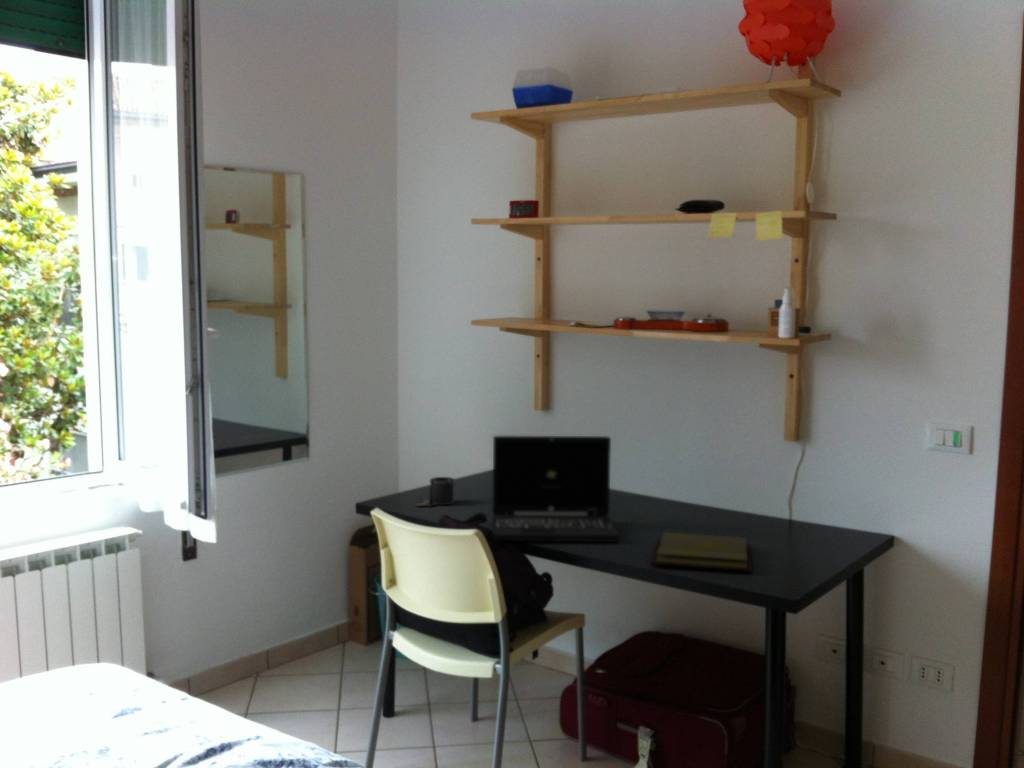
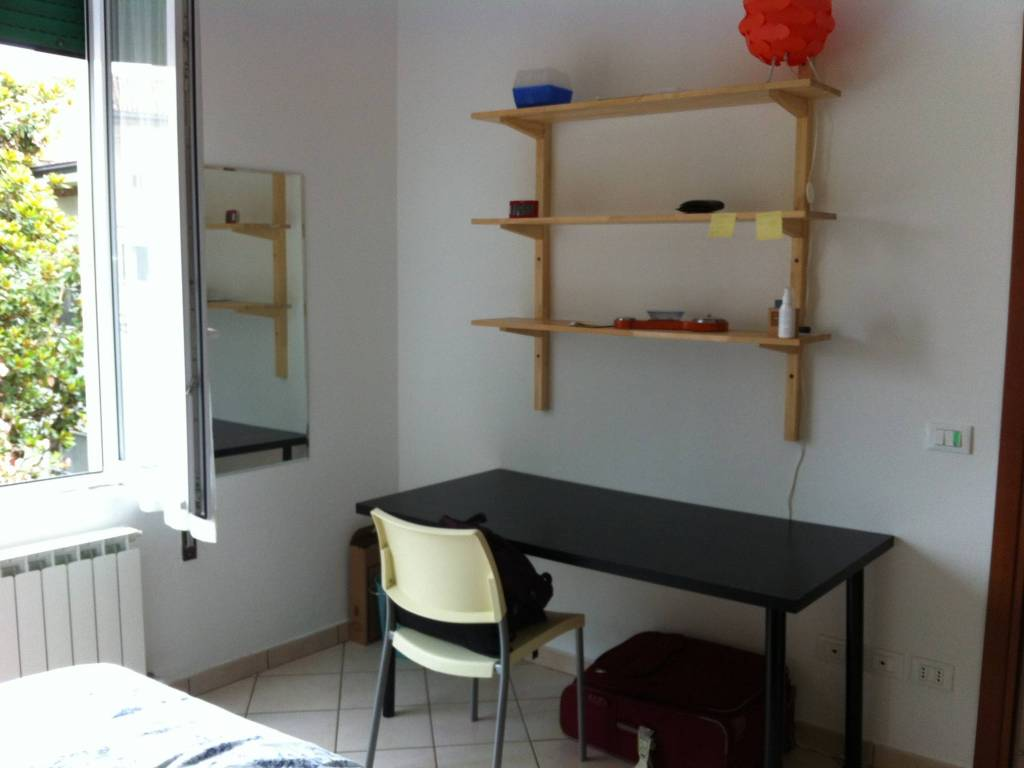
- paint can (435, 491)
- laptop (554, 487)
- diary (702, 550)
